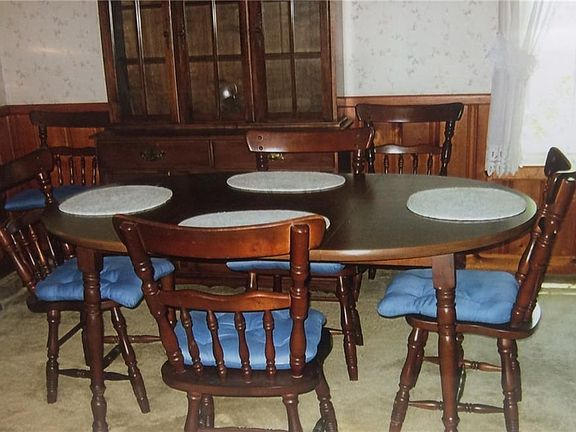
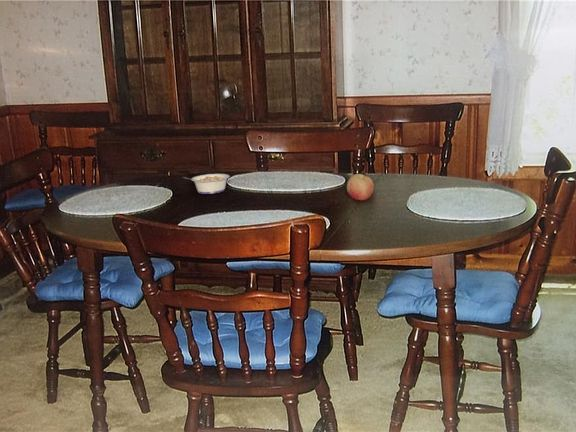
+ fruit (360, 187)
+ legume (209, 183)
